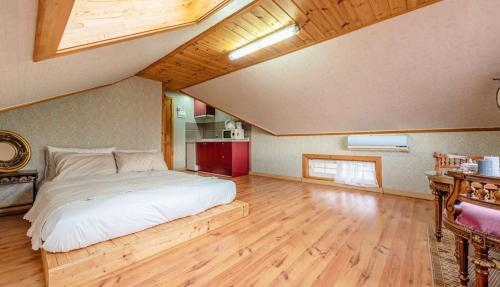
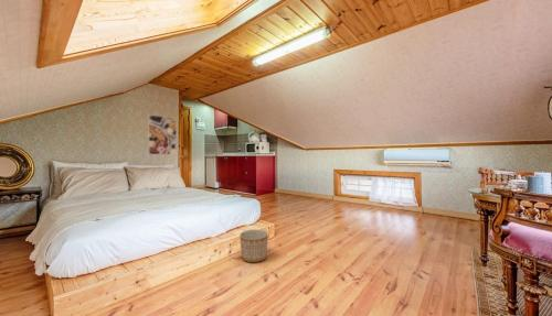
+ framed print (162, 135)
+ planter (254, 246)
